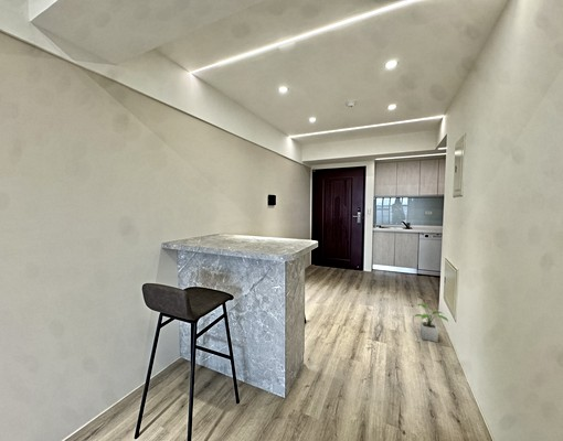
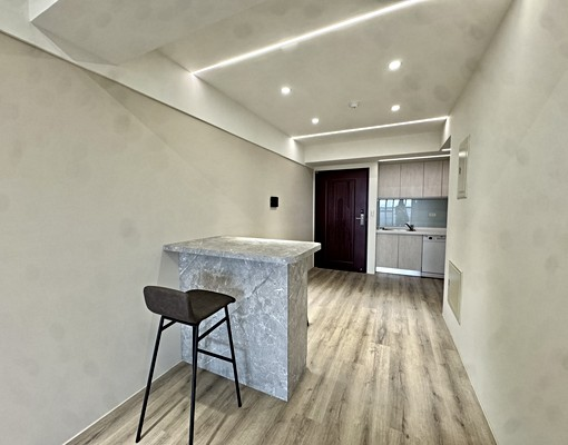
- potted plant (428, 322)
